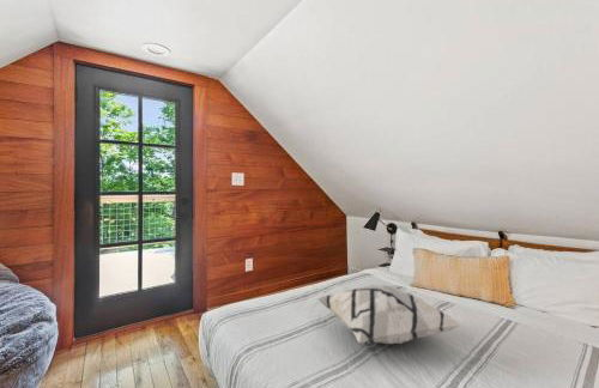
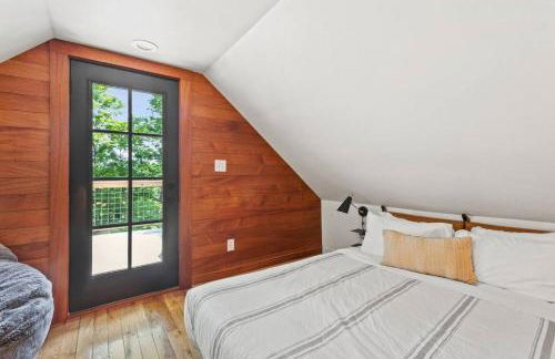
- decorative pillow (381, 310)
